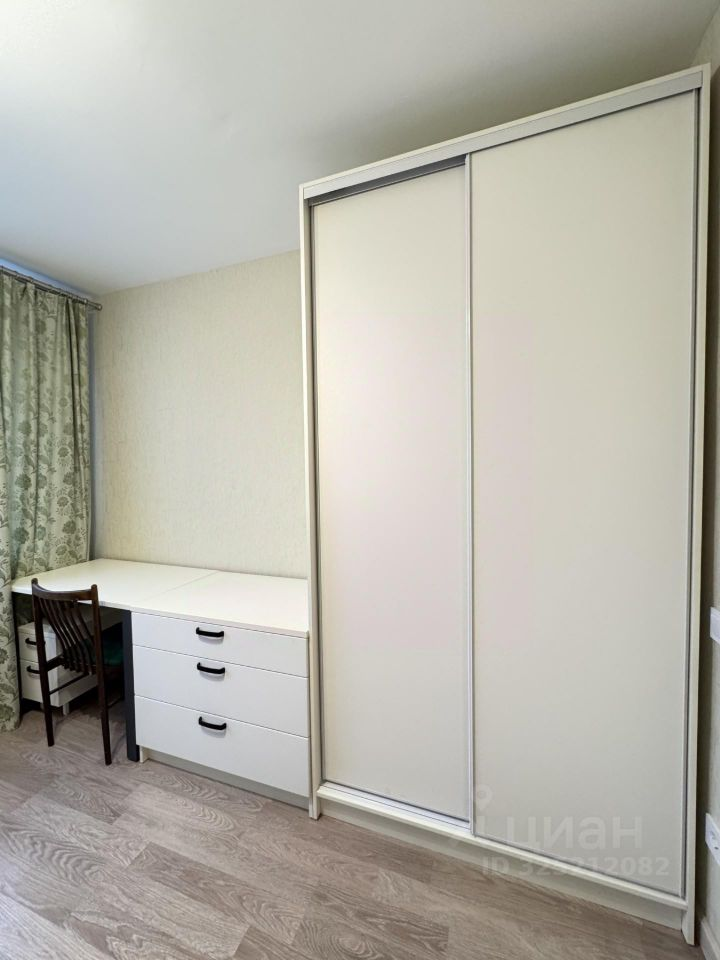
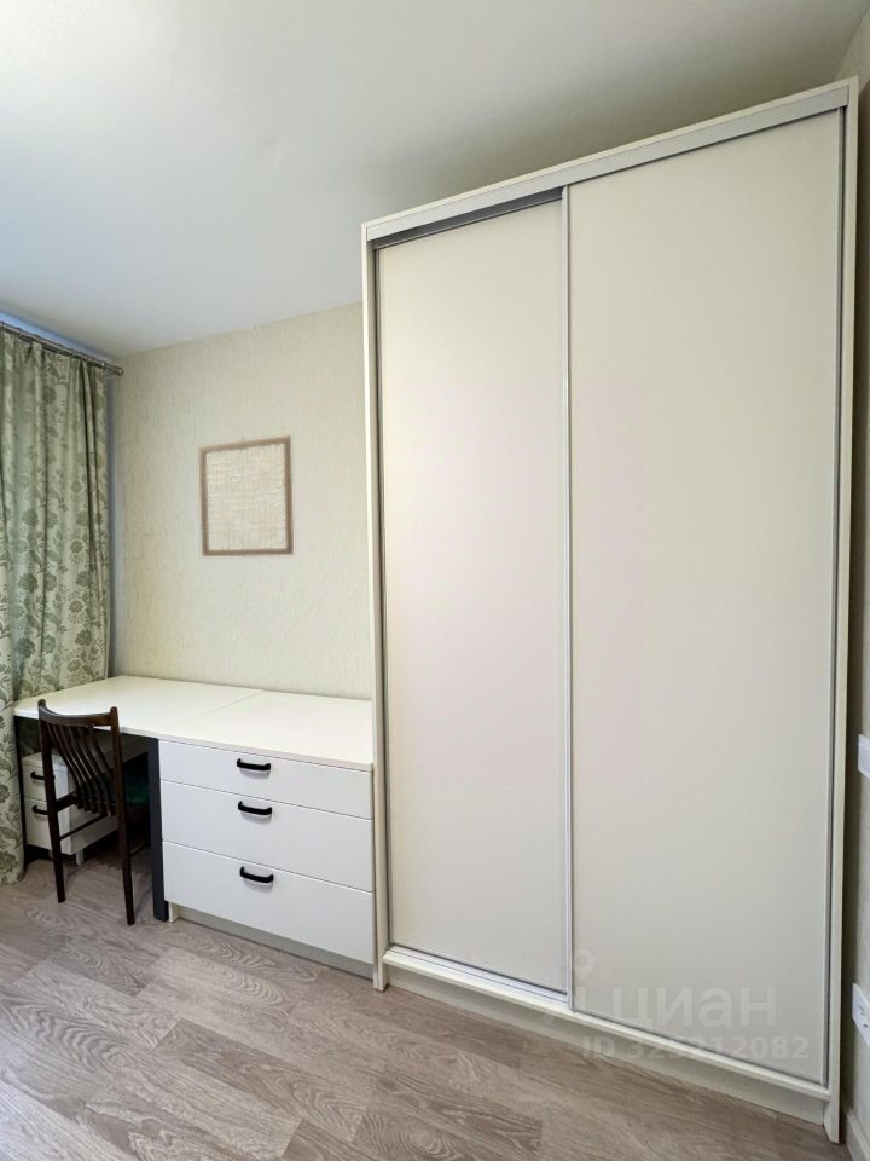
+ wall art (244, 495)
